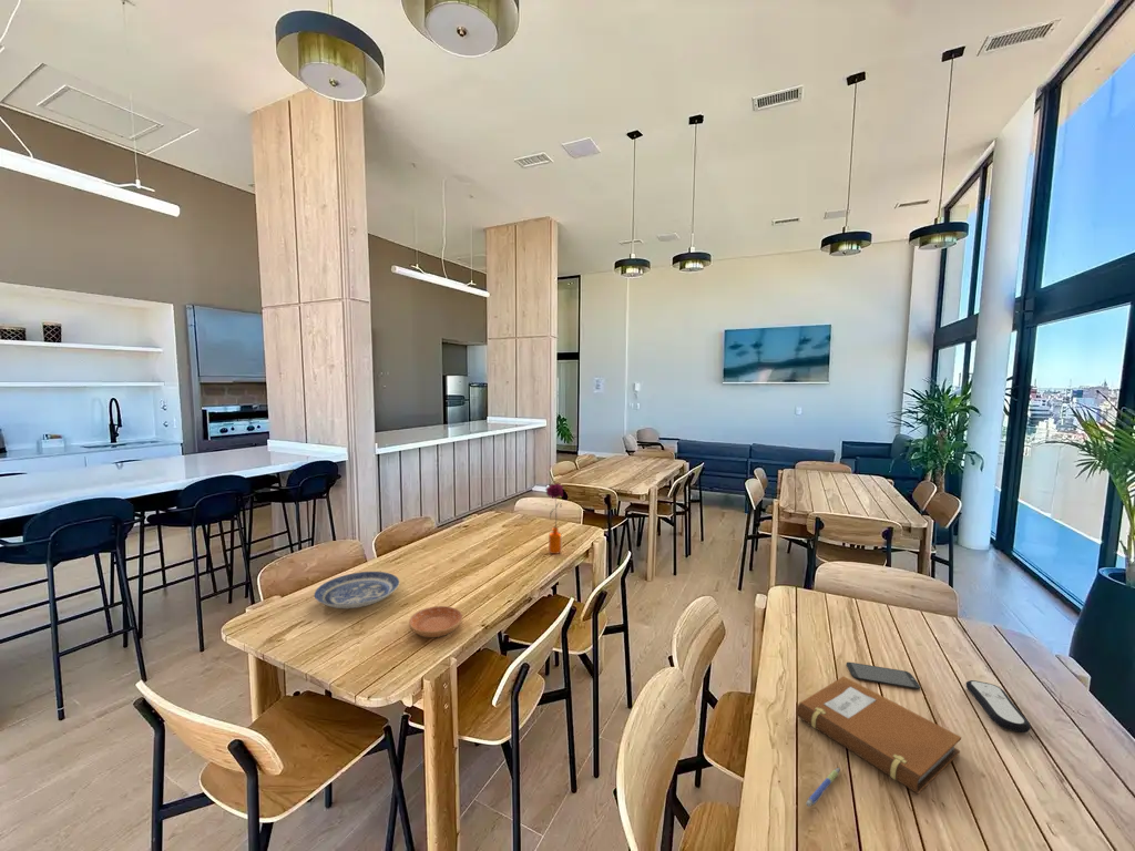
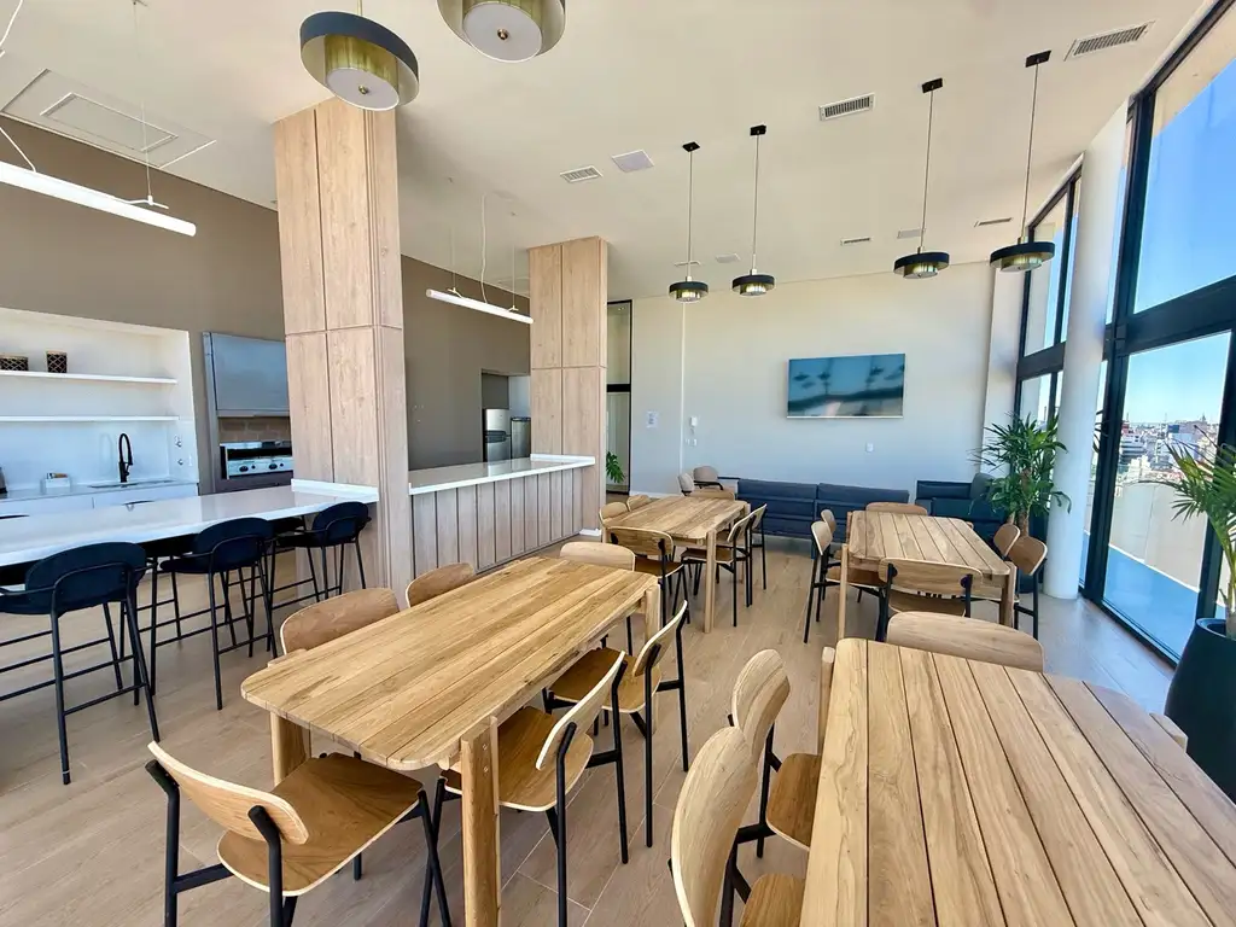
- pen (824, 785)
- flower (555, 517)
- plate (358, 592)
- smartphone (881, 674)
- notebook (870, 725)
- remote control (996, 704)
- saucer (436, 622)
